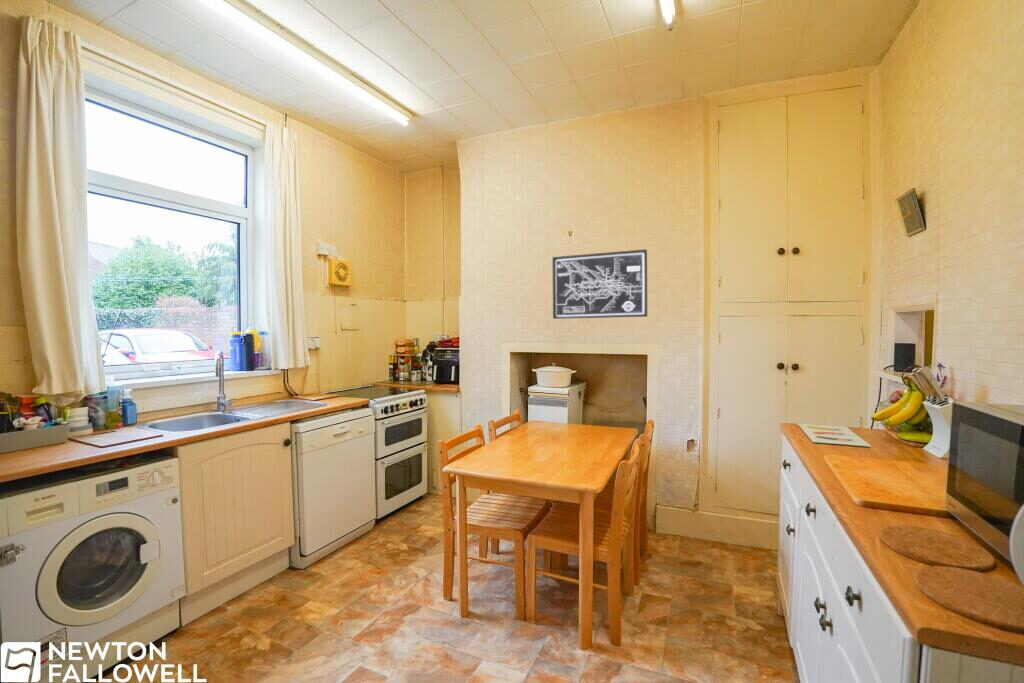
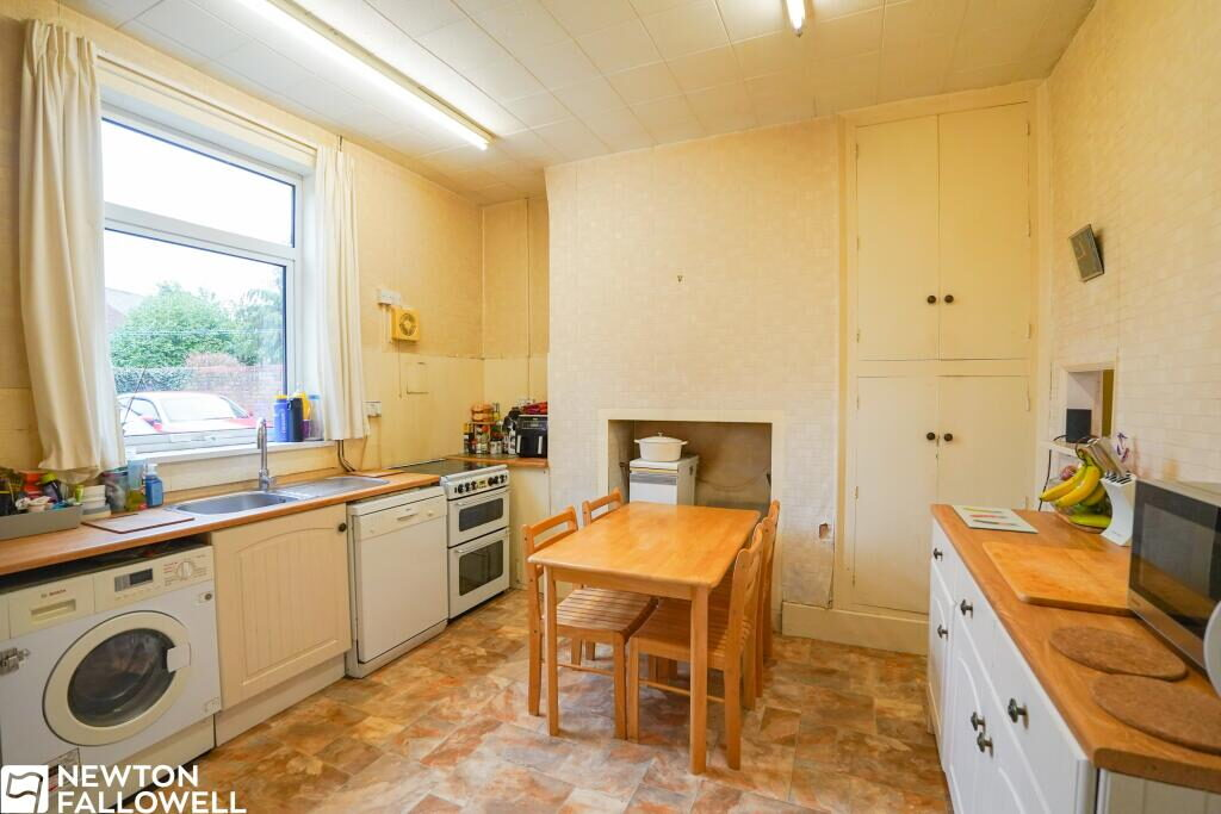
- wall art (598, 285)
